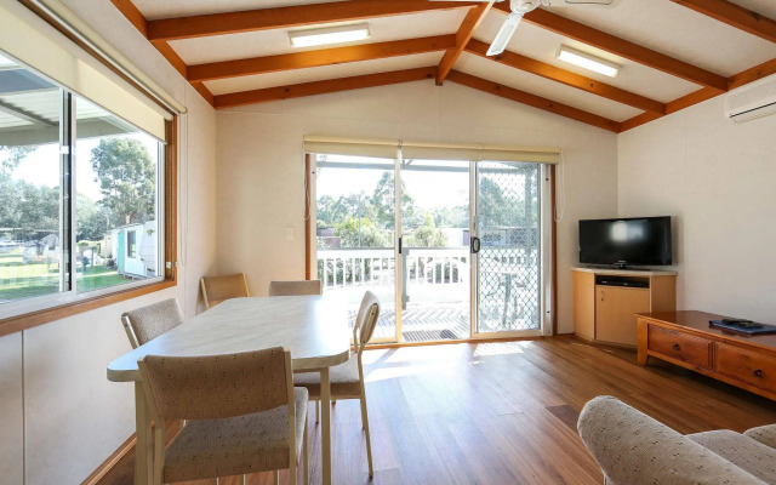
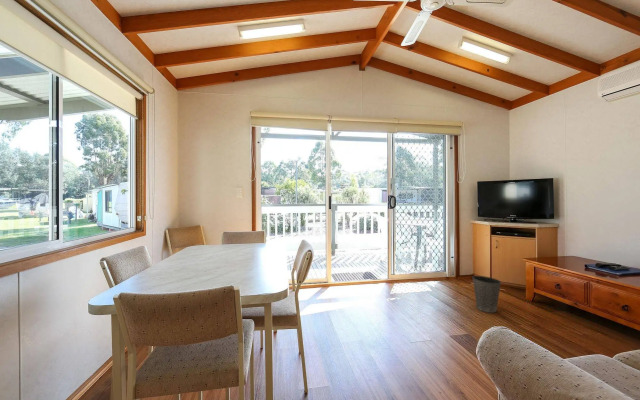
+ waste basket (486, 294)
